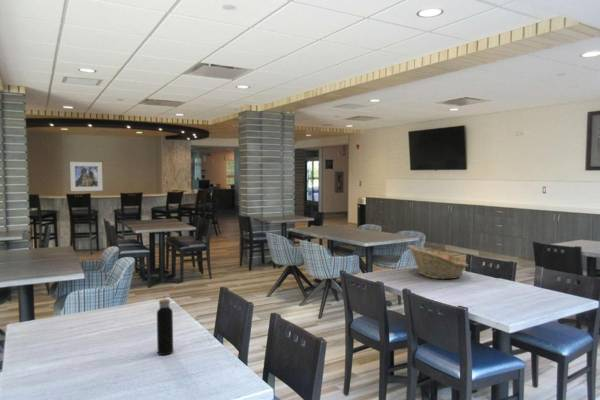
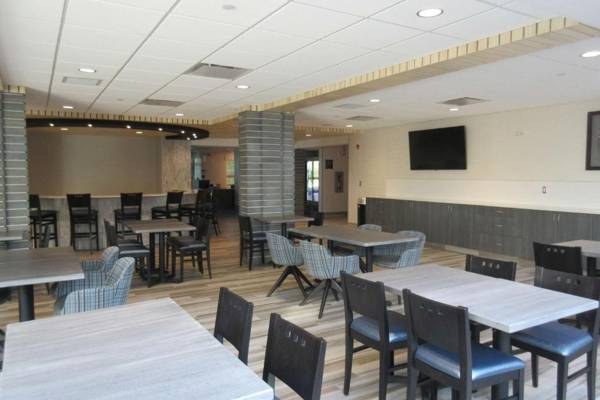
- fruit basket (436, 260)
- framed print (86, 176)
- water bottle (164, 323)
